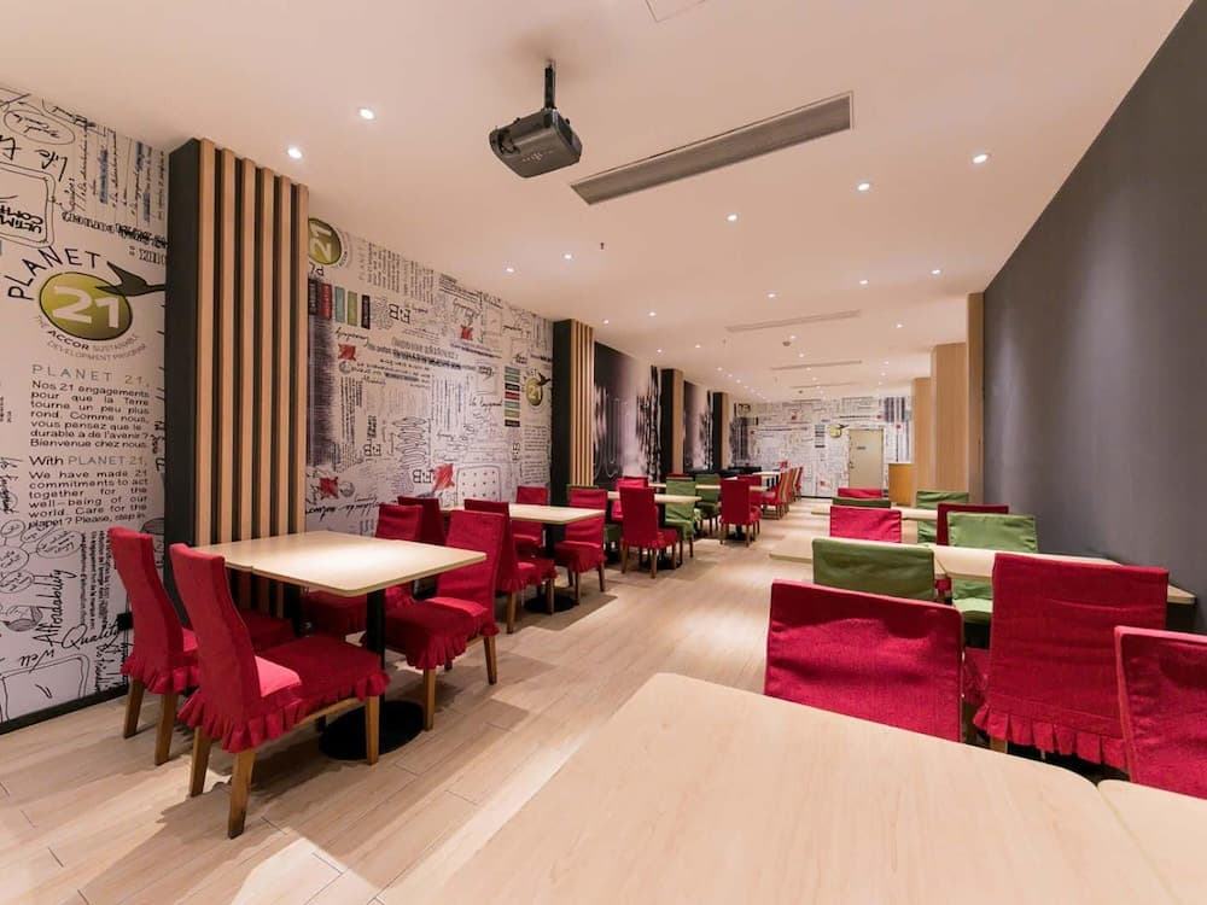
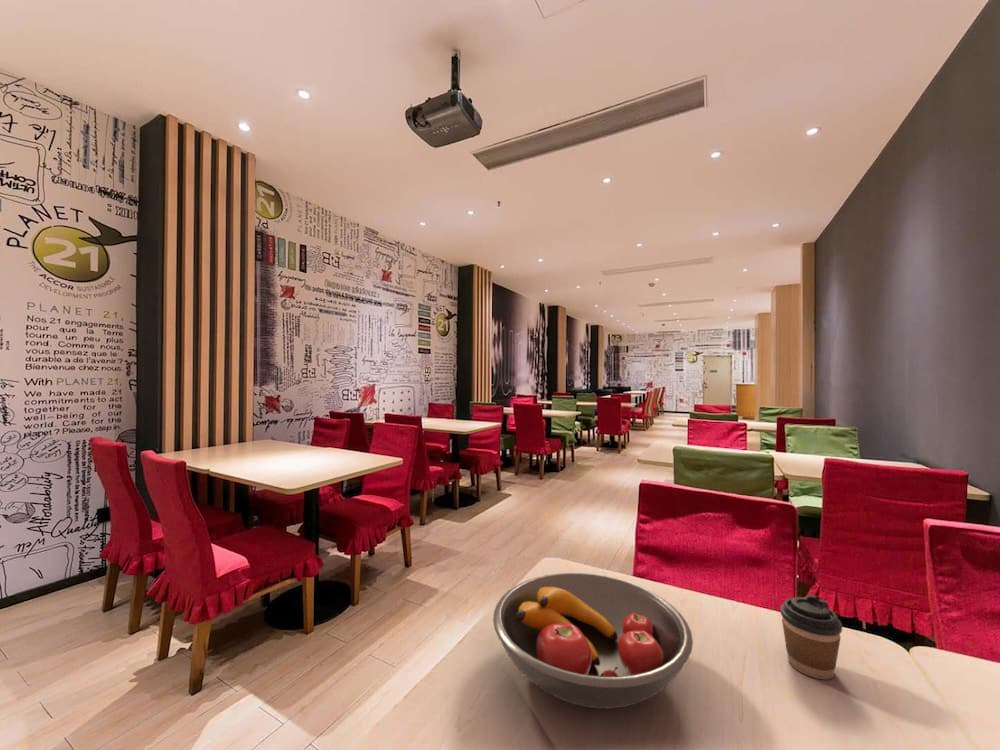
+ coffee cup (810, 633)
+ fruit bowl (588, 635)
